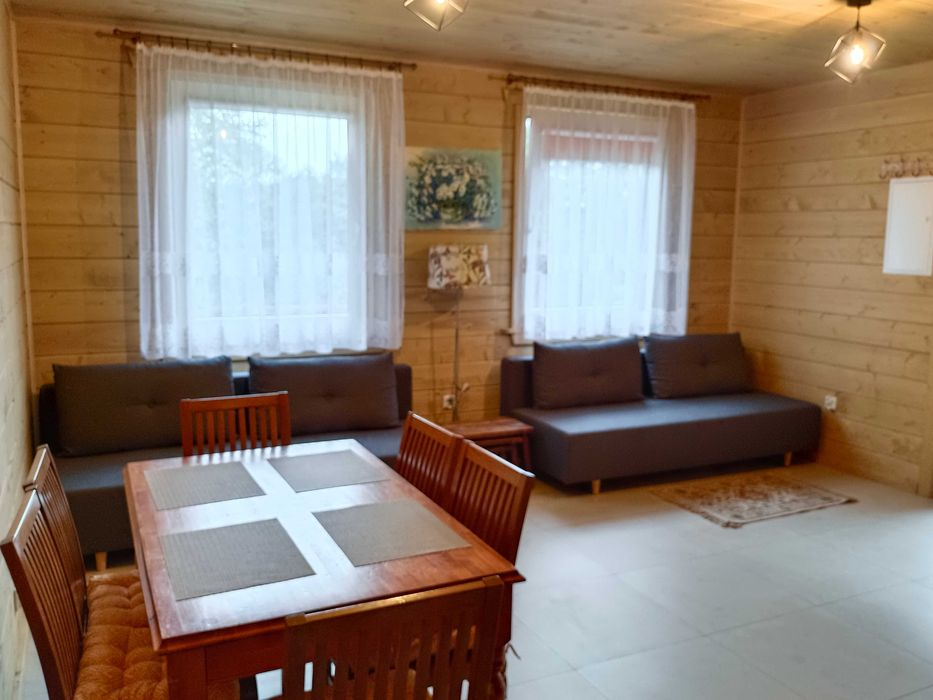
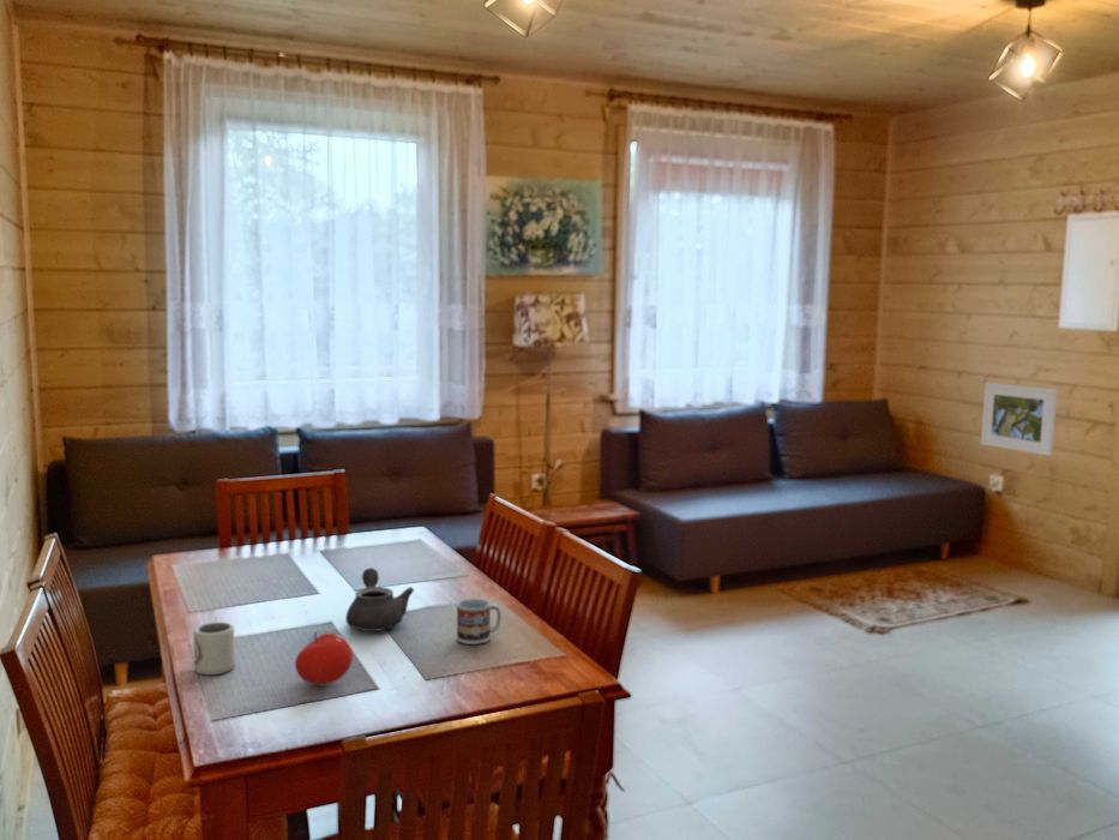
+ cup (479, 619)
+ cup (213, 646)
+ fruit (324, 658)
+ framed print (1017, 418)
+ teapot (377, 598)
